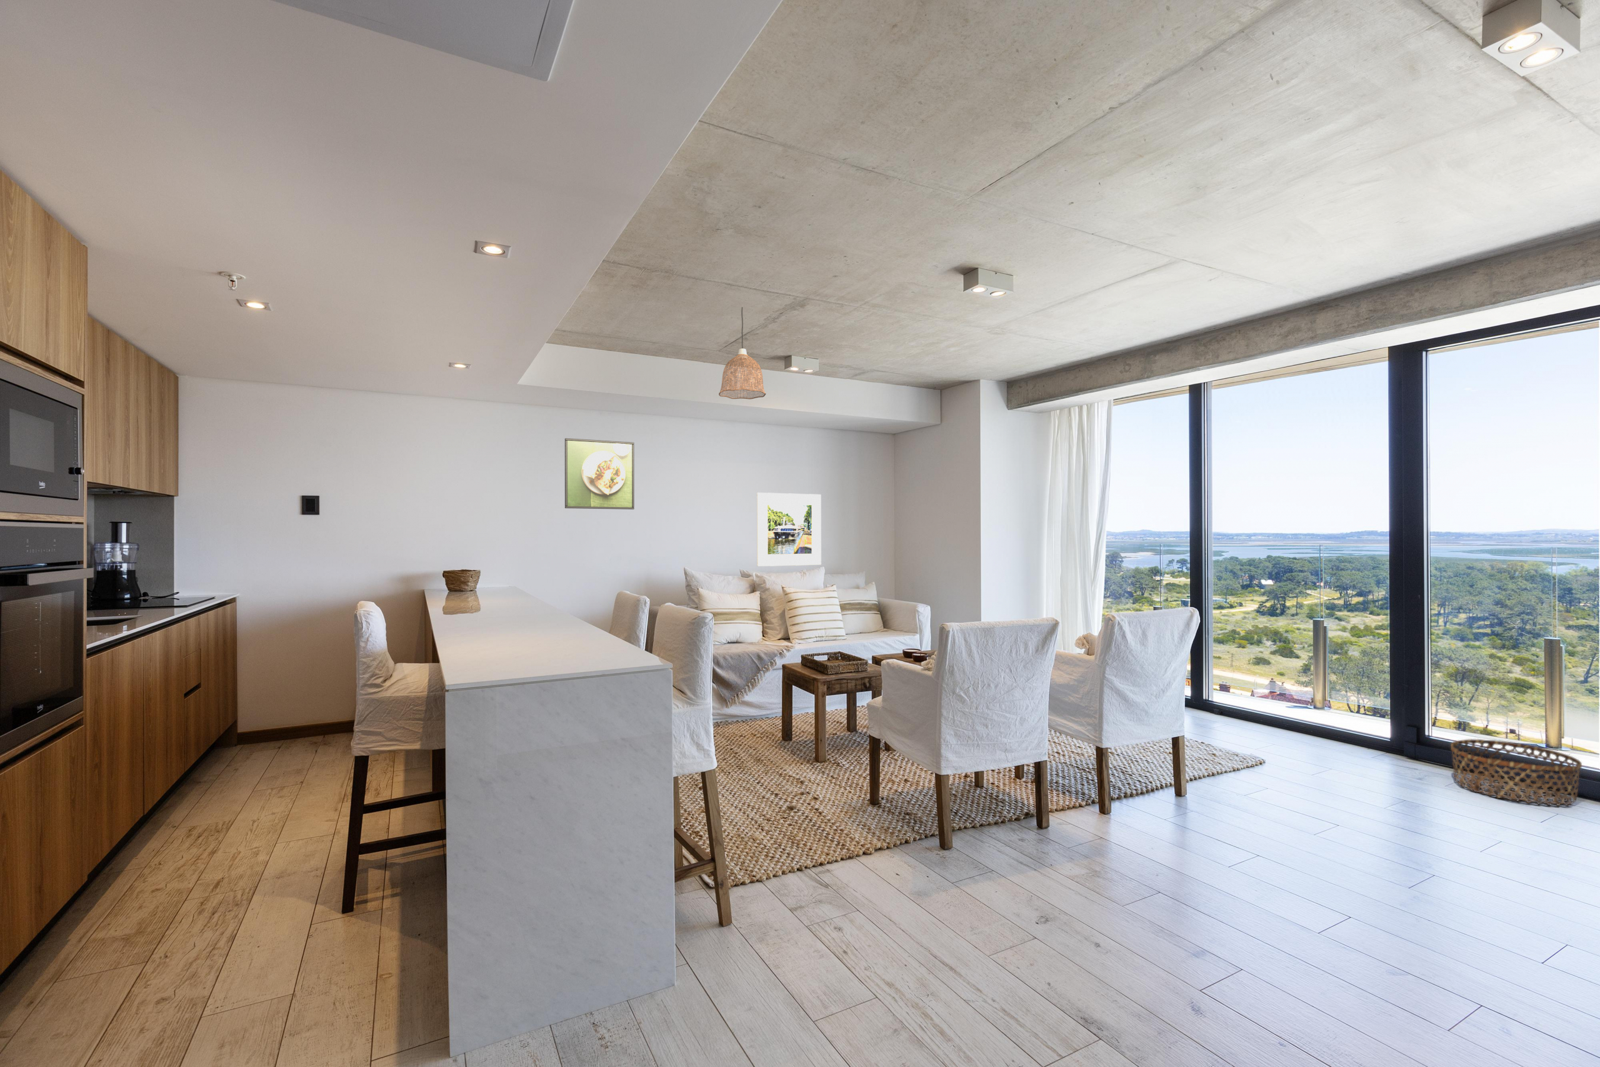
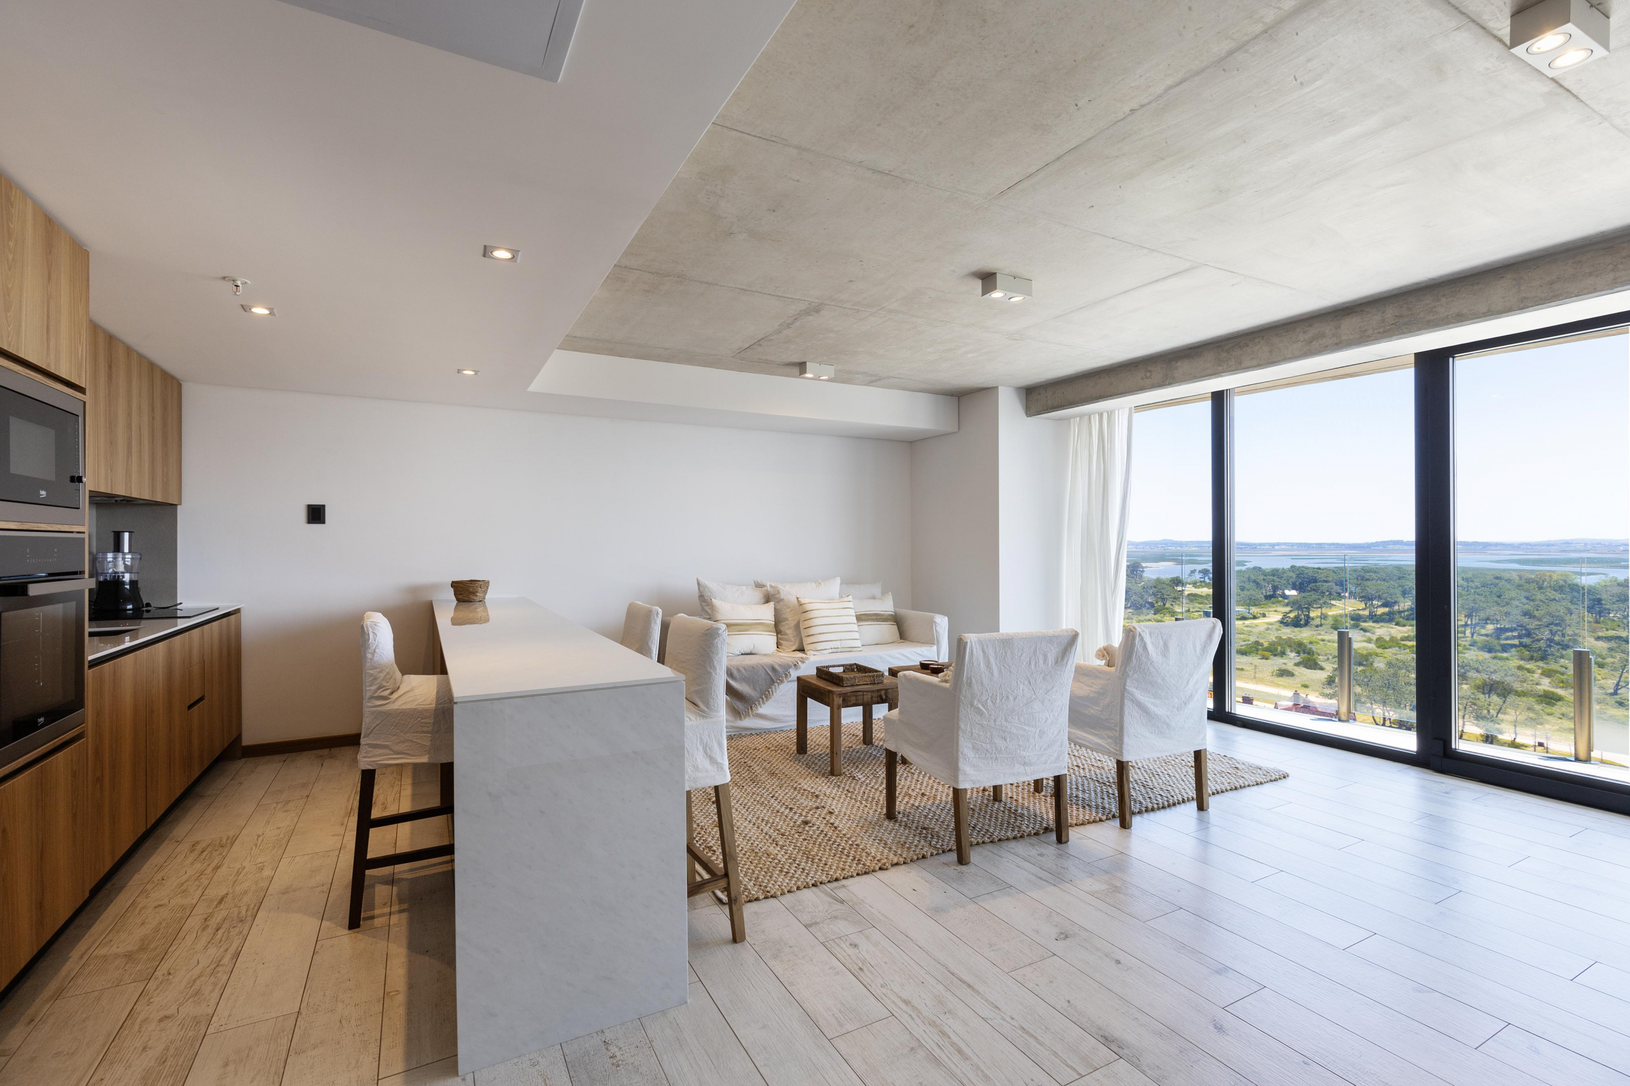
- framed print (789, 530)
- basket (1514, 772)
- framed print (600, 474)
- pendant lamp (742, 350)
